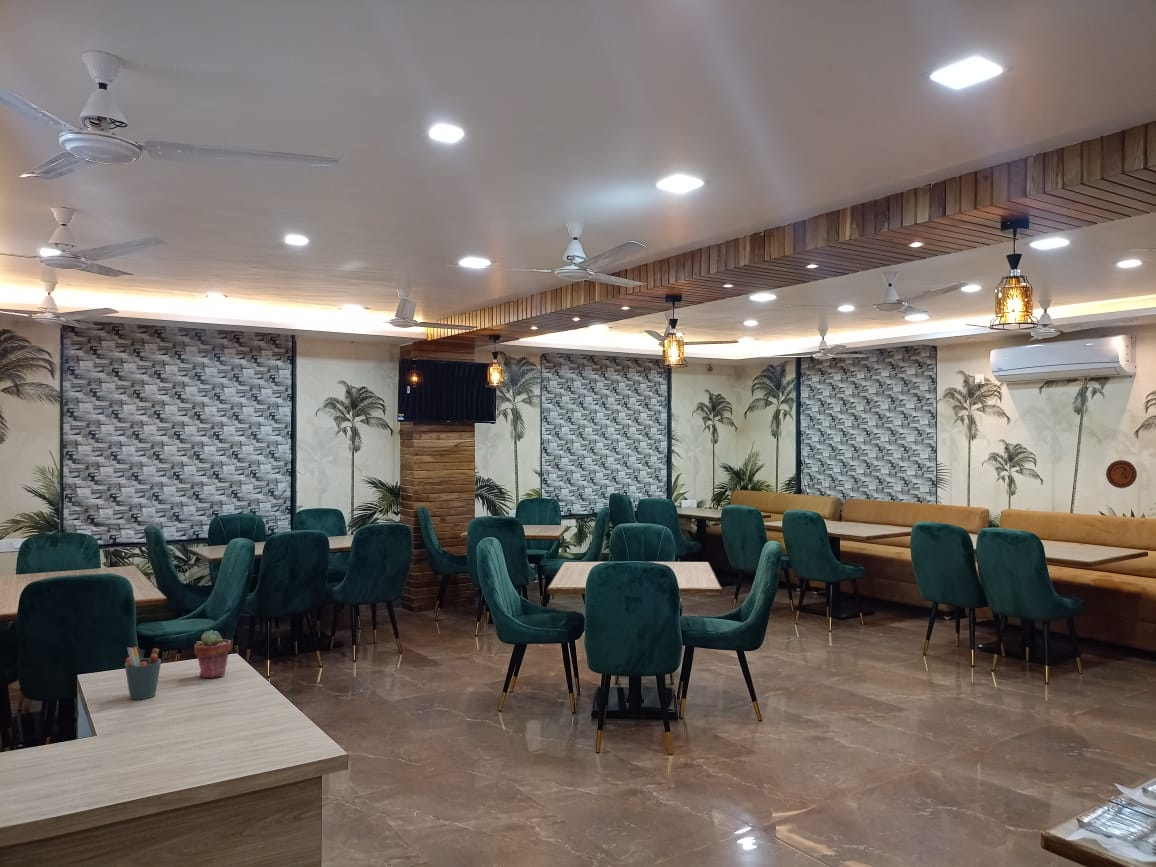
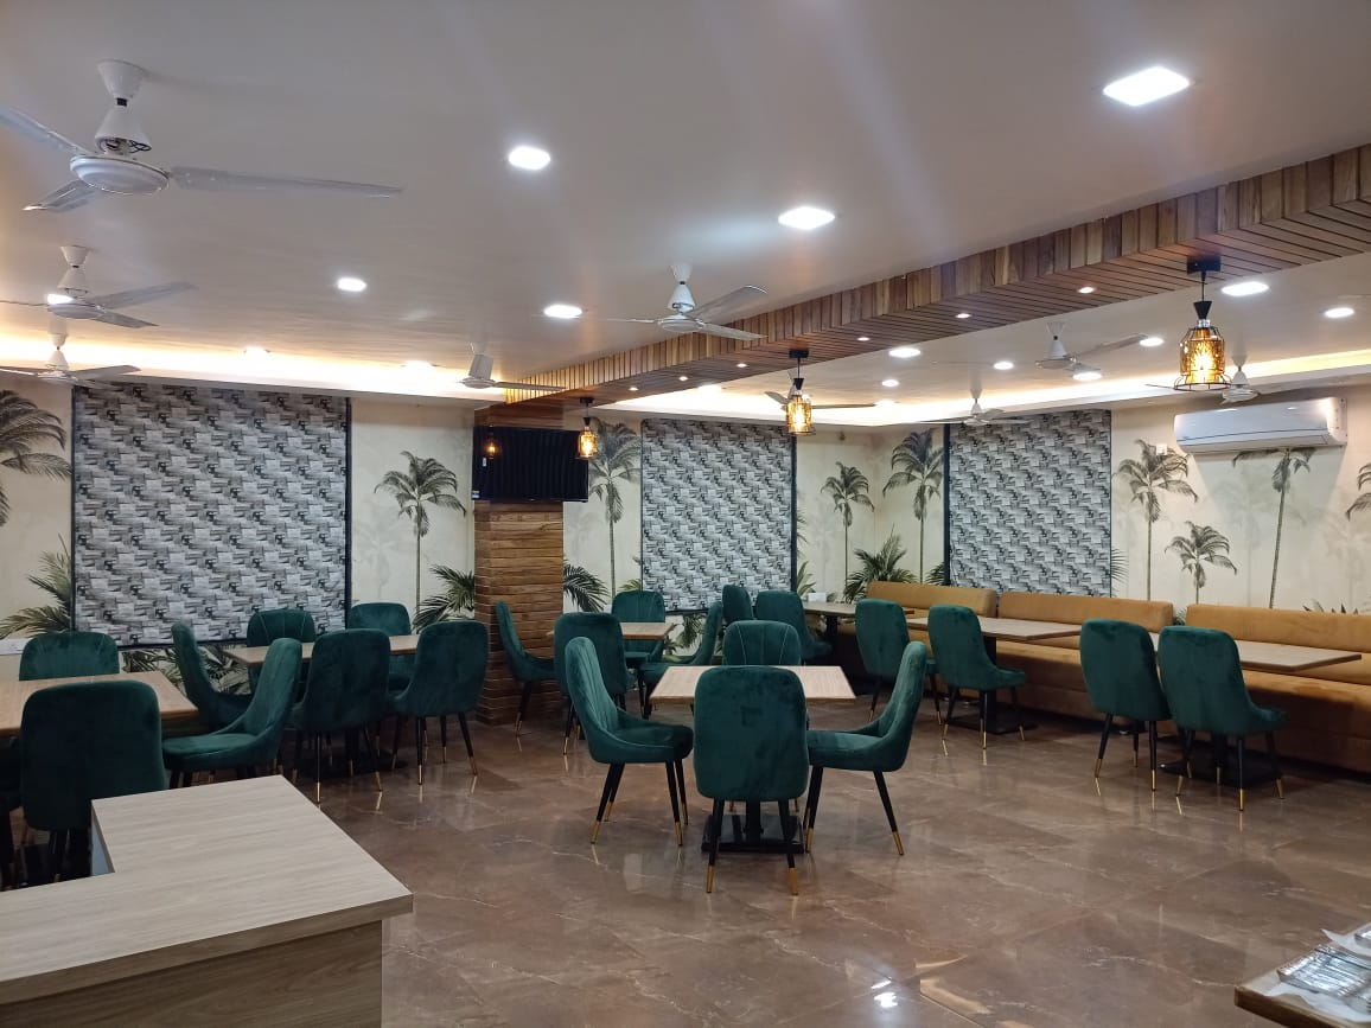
- decorative plate (1121, 474)
- potted succulent (212, 652)
- pen holder (142, 669)
